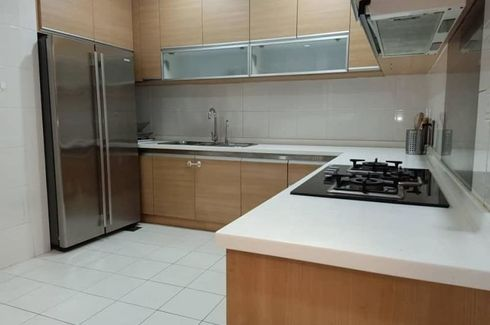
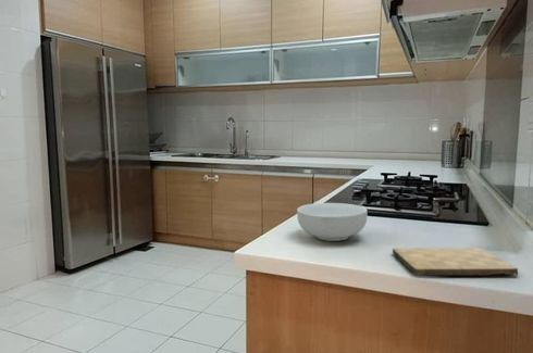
+ cutting board (449, 260)
+ cereal bowl (331, 222)
